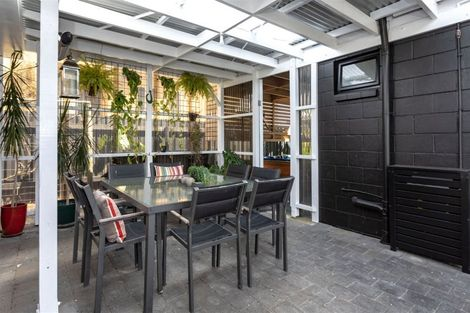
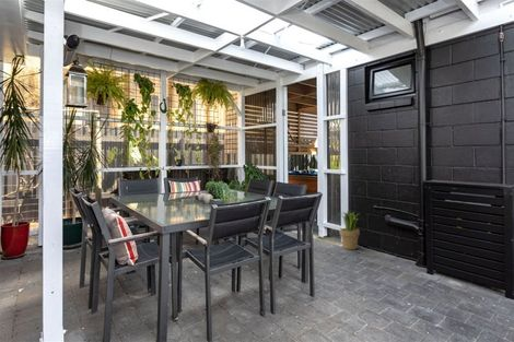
+ potted plant (349, 229)
